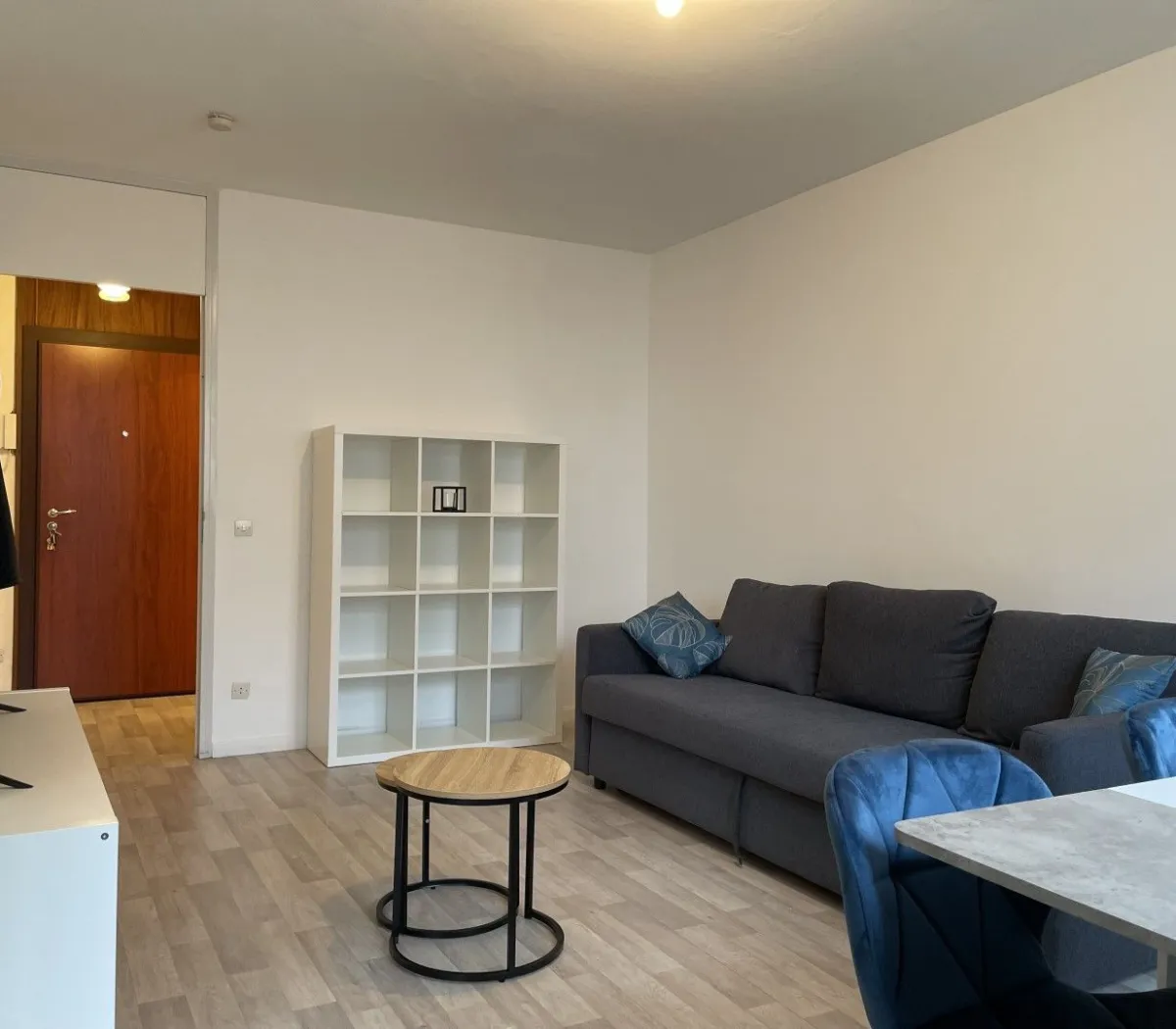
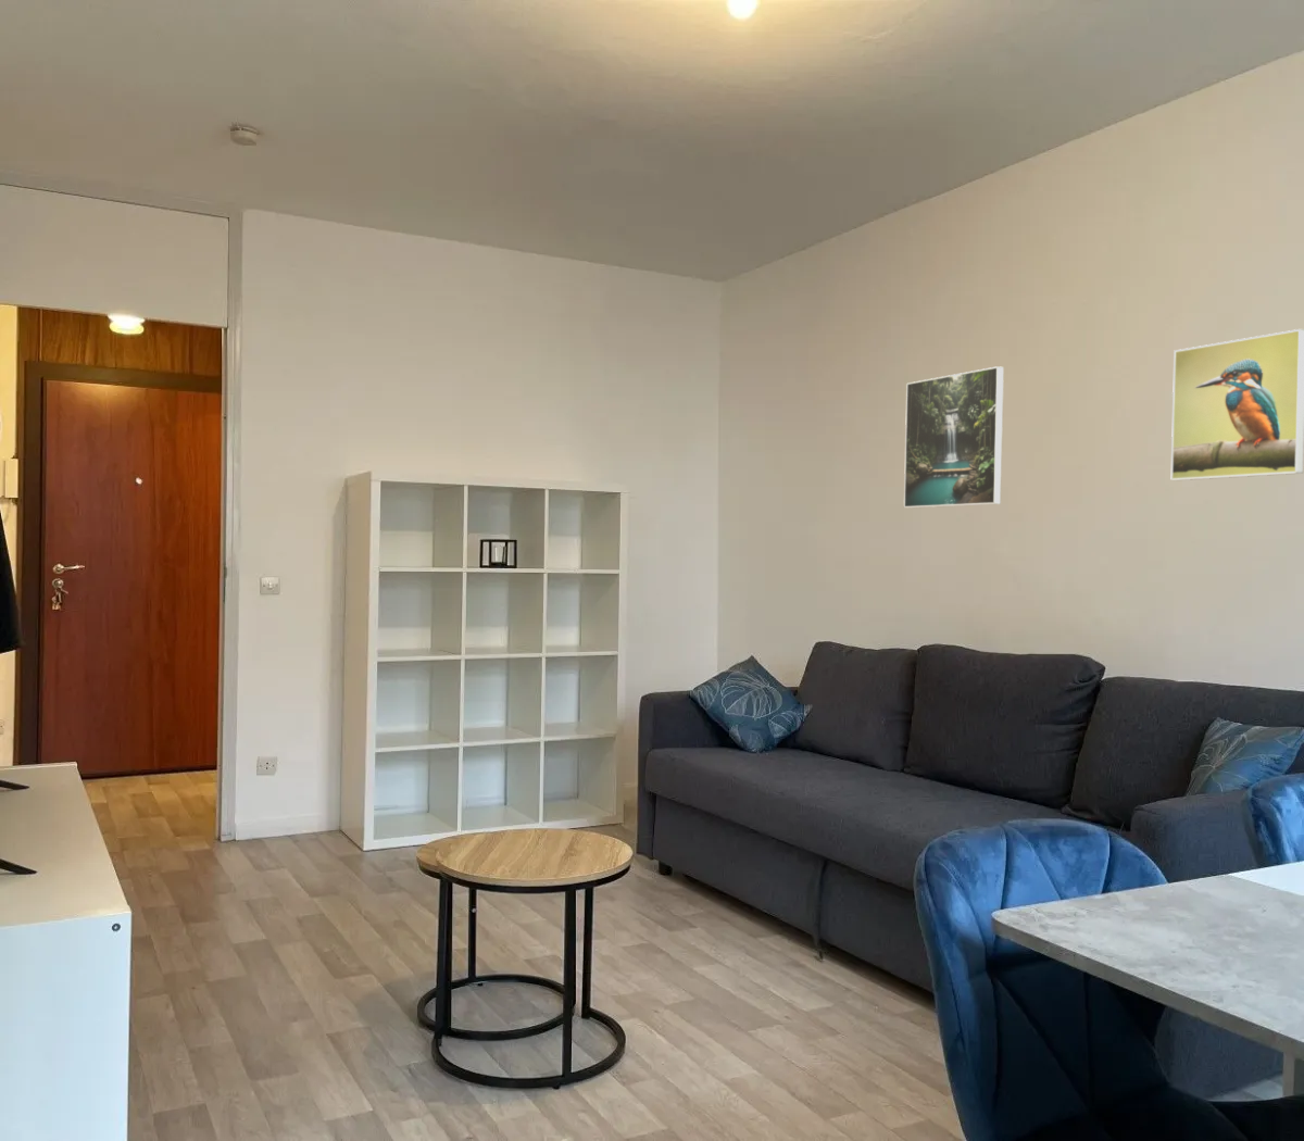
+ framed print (951, 440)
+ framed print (1234, 408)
